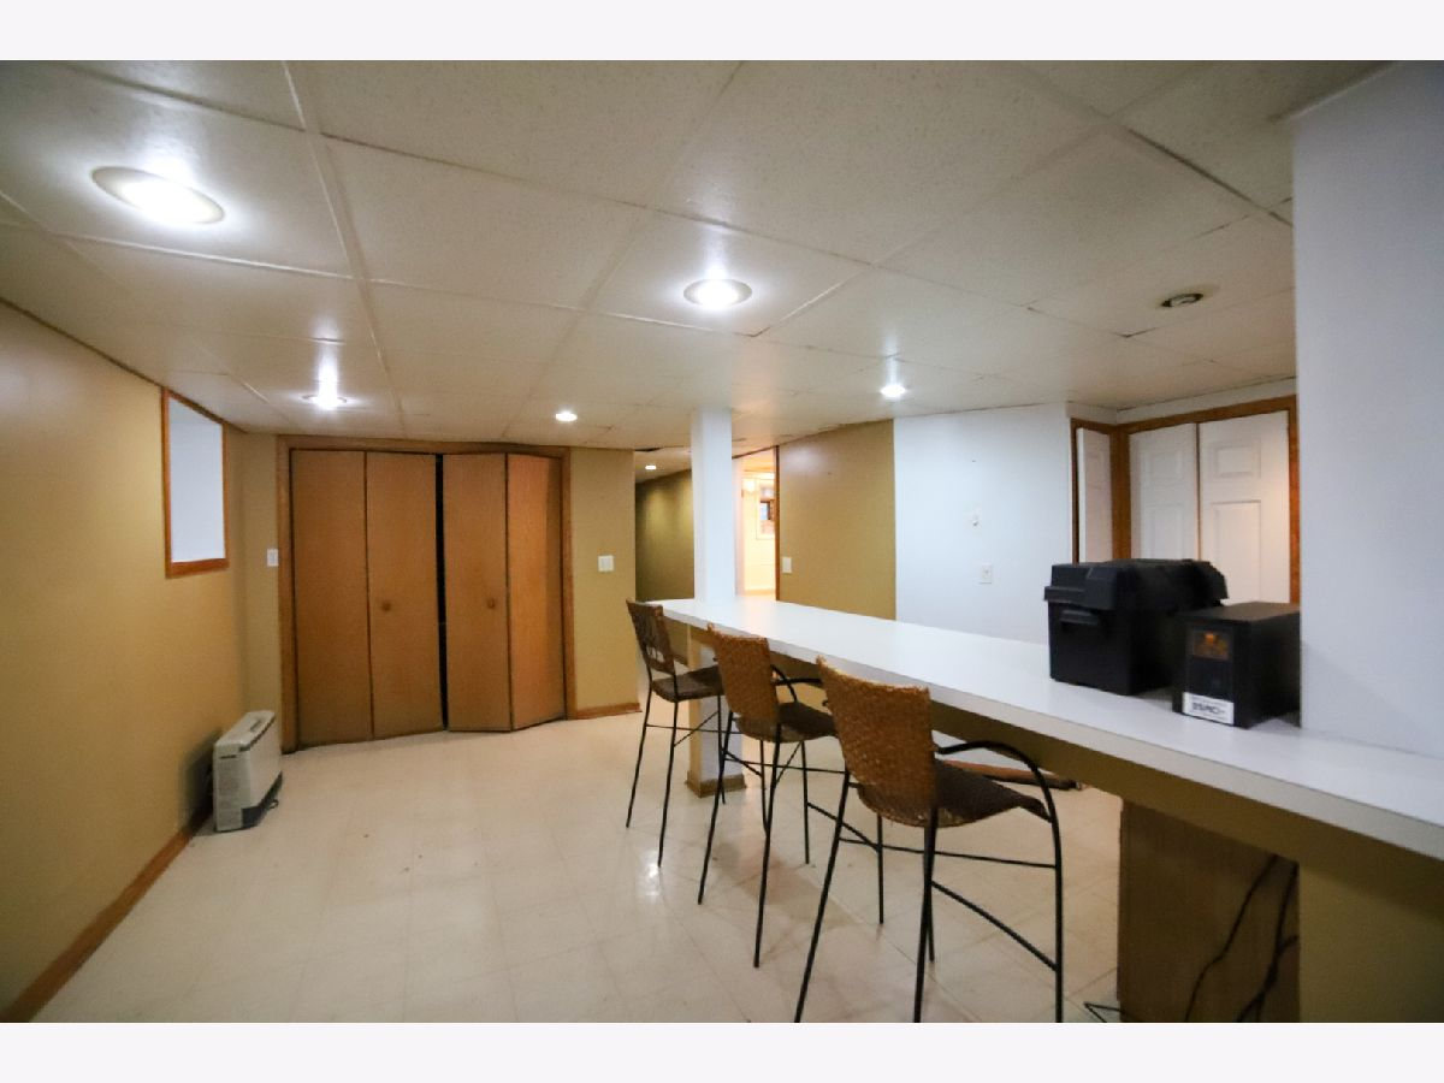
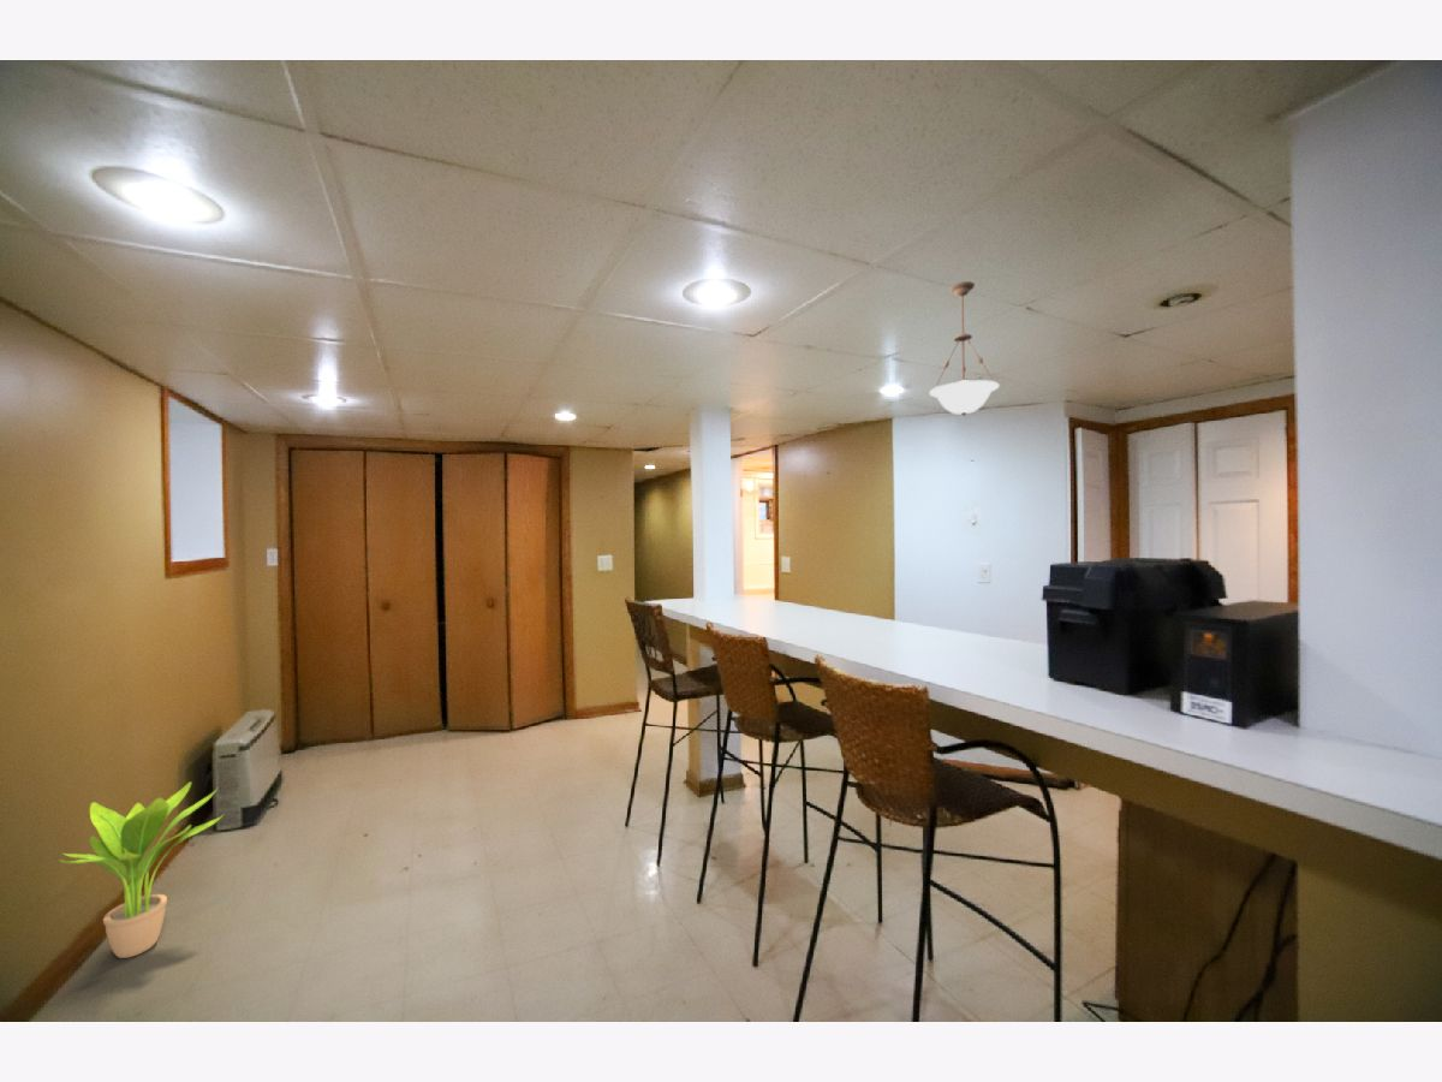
+ pendant light (963, 351)
+ potted plant (154, 861)
